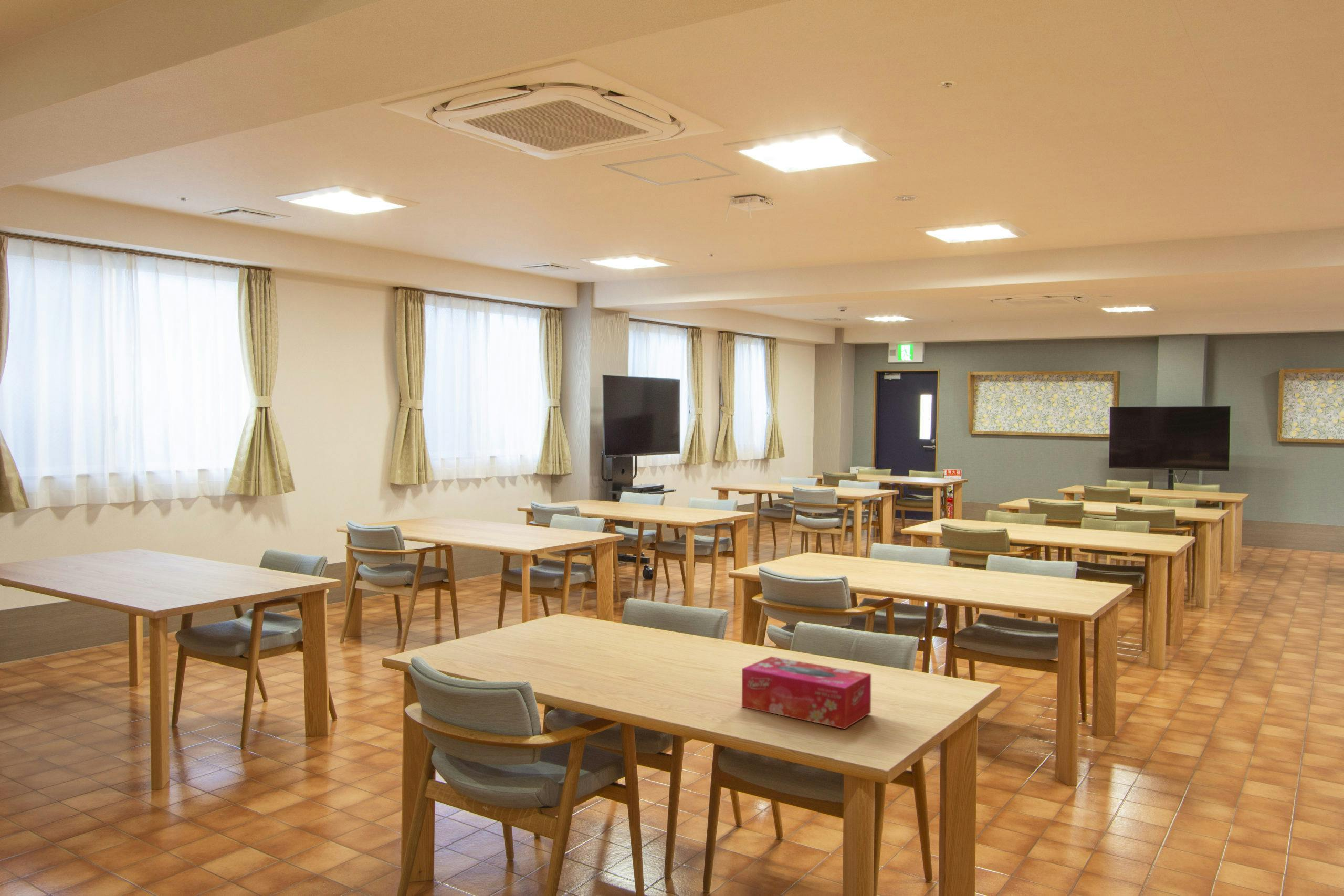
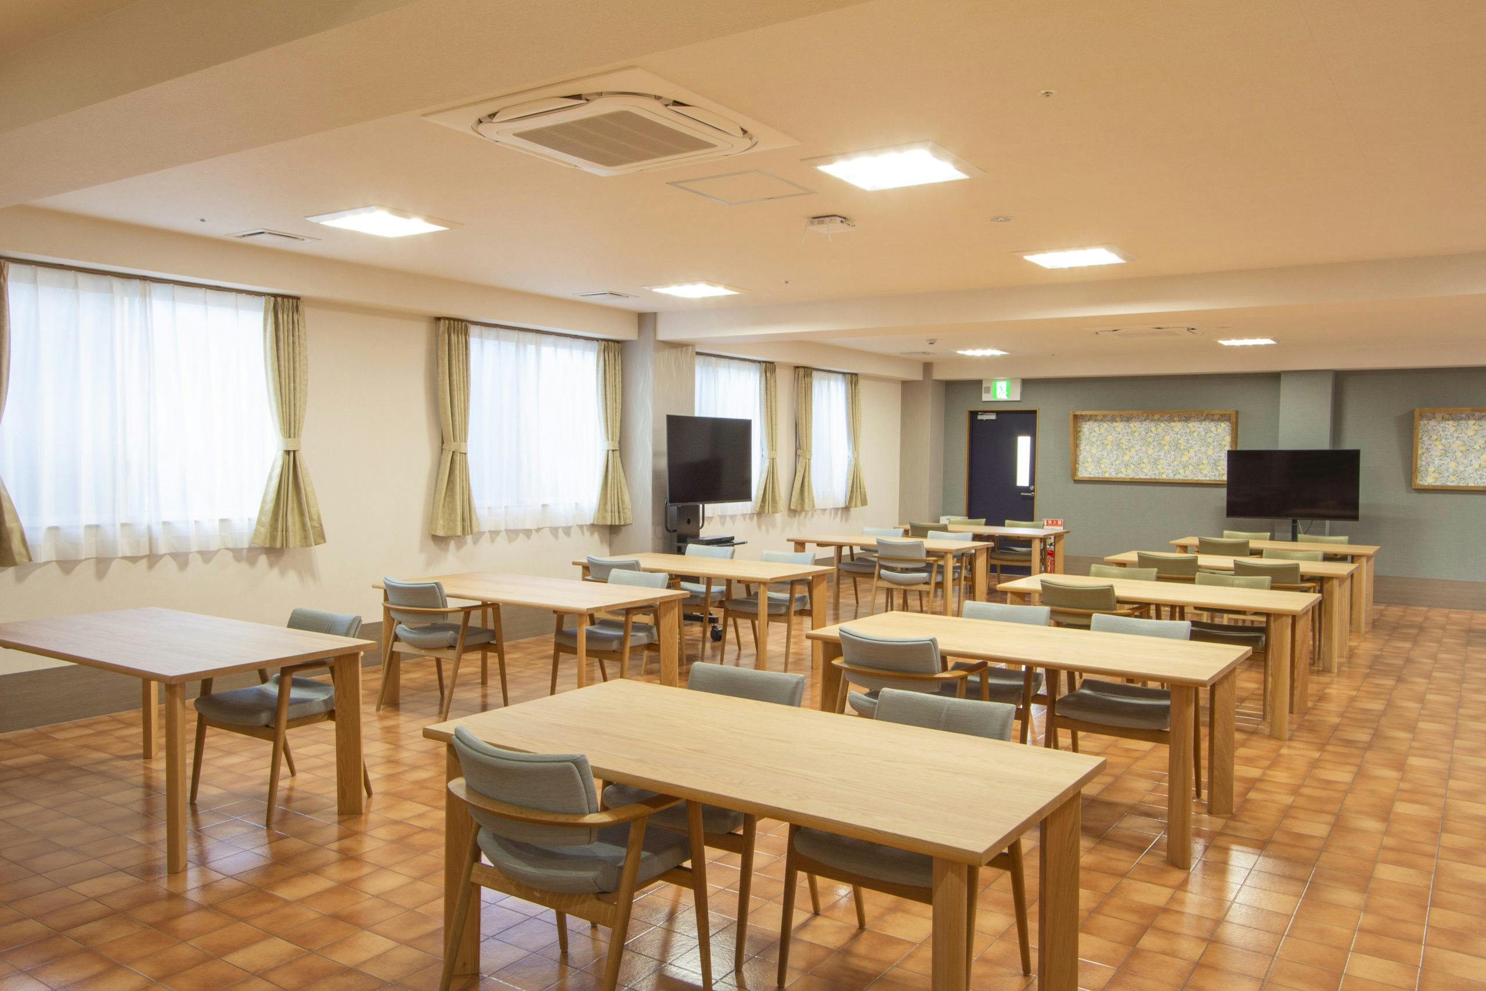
- tissue box (805, 690)
